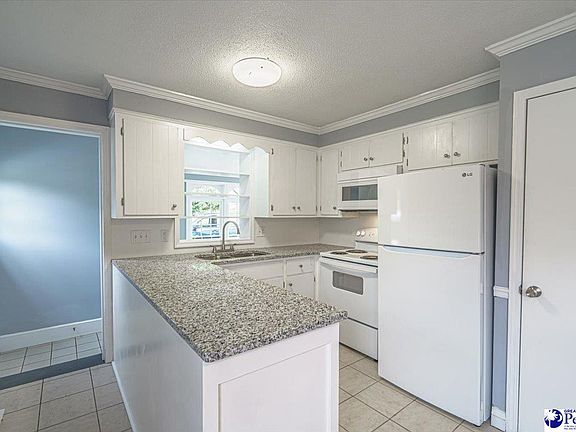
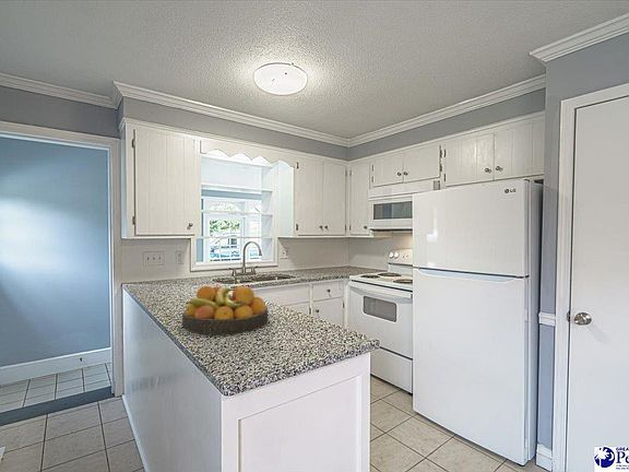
+ fruit bowl (226, 304)
